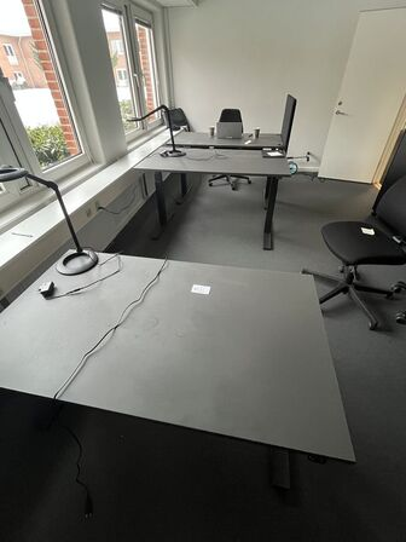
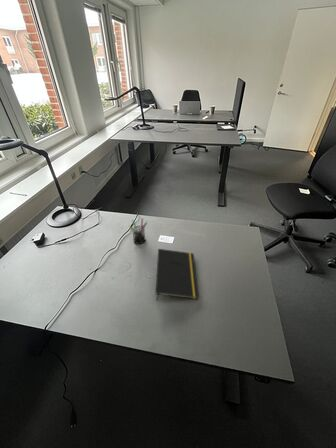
+ pen holder (138, 229)
+ notepad (176, 271)
